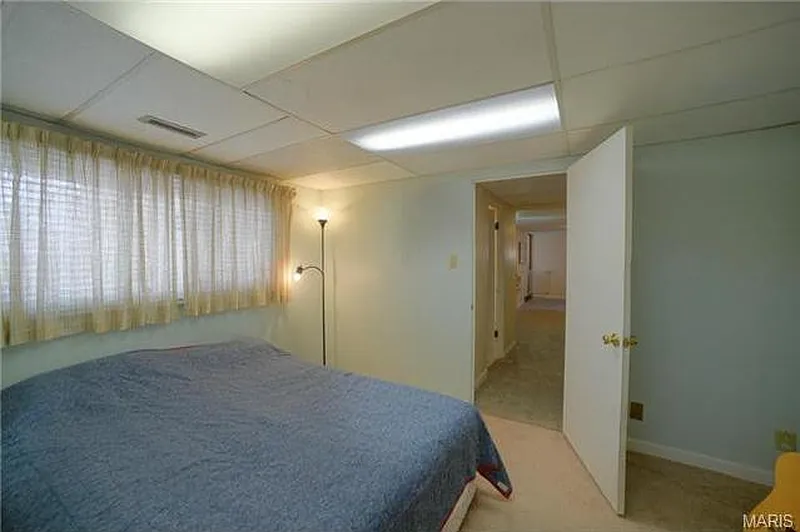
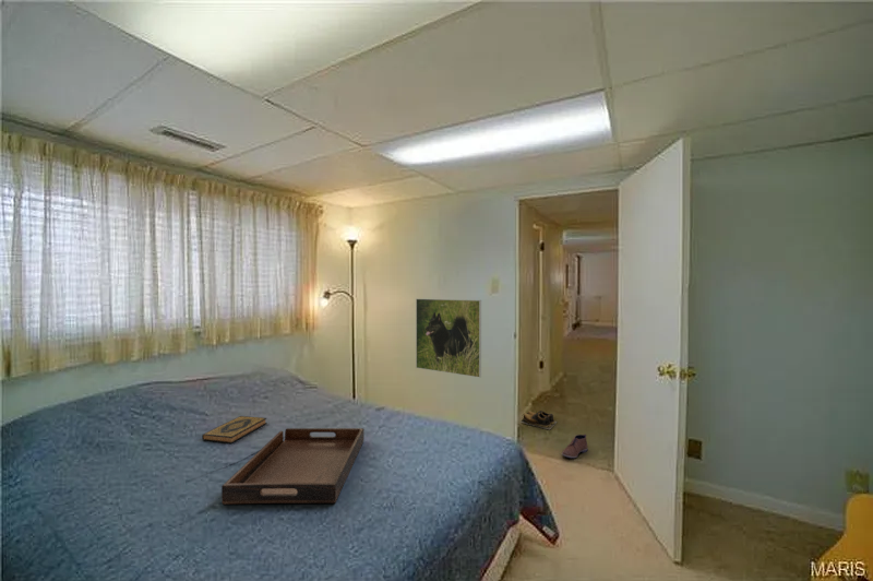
+ shoes (538, 416)
+ serving tray (304, 459)
+ hardback book (236, 428)
+ shoe (574, 446)
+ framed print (446, 335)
